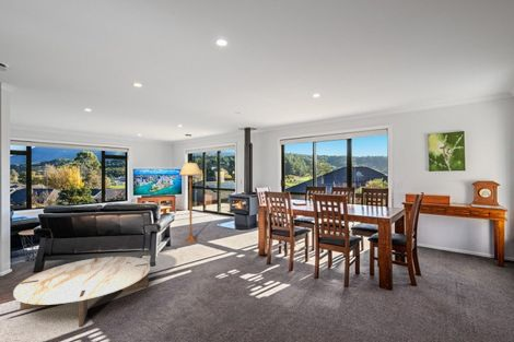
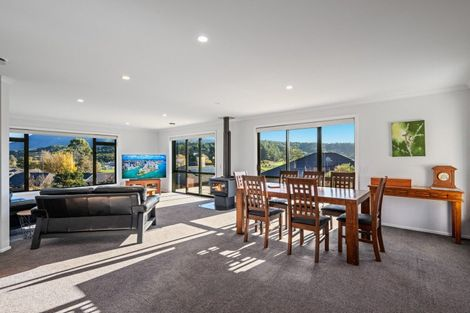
- floor lamp (190, 200)
- coffee table (90, 285)
